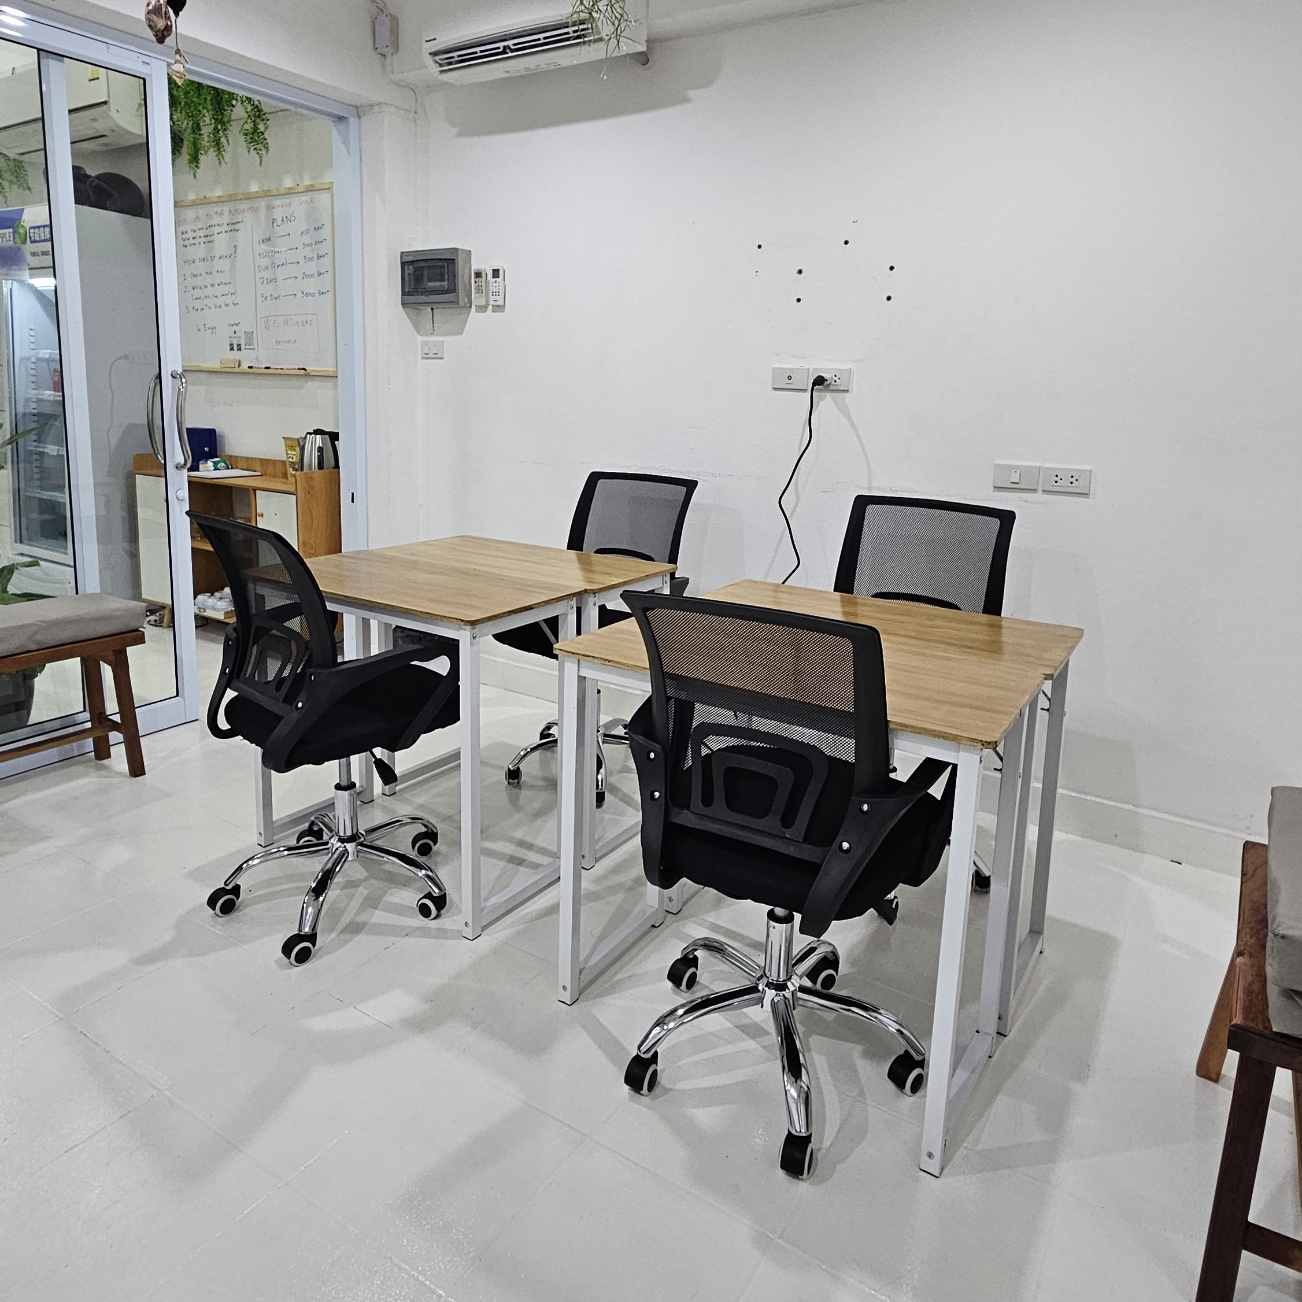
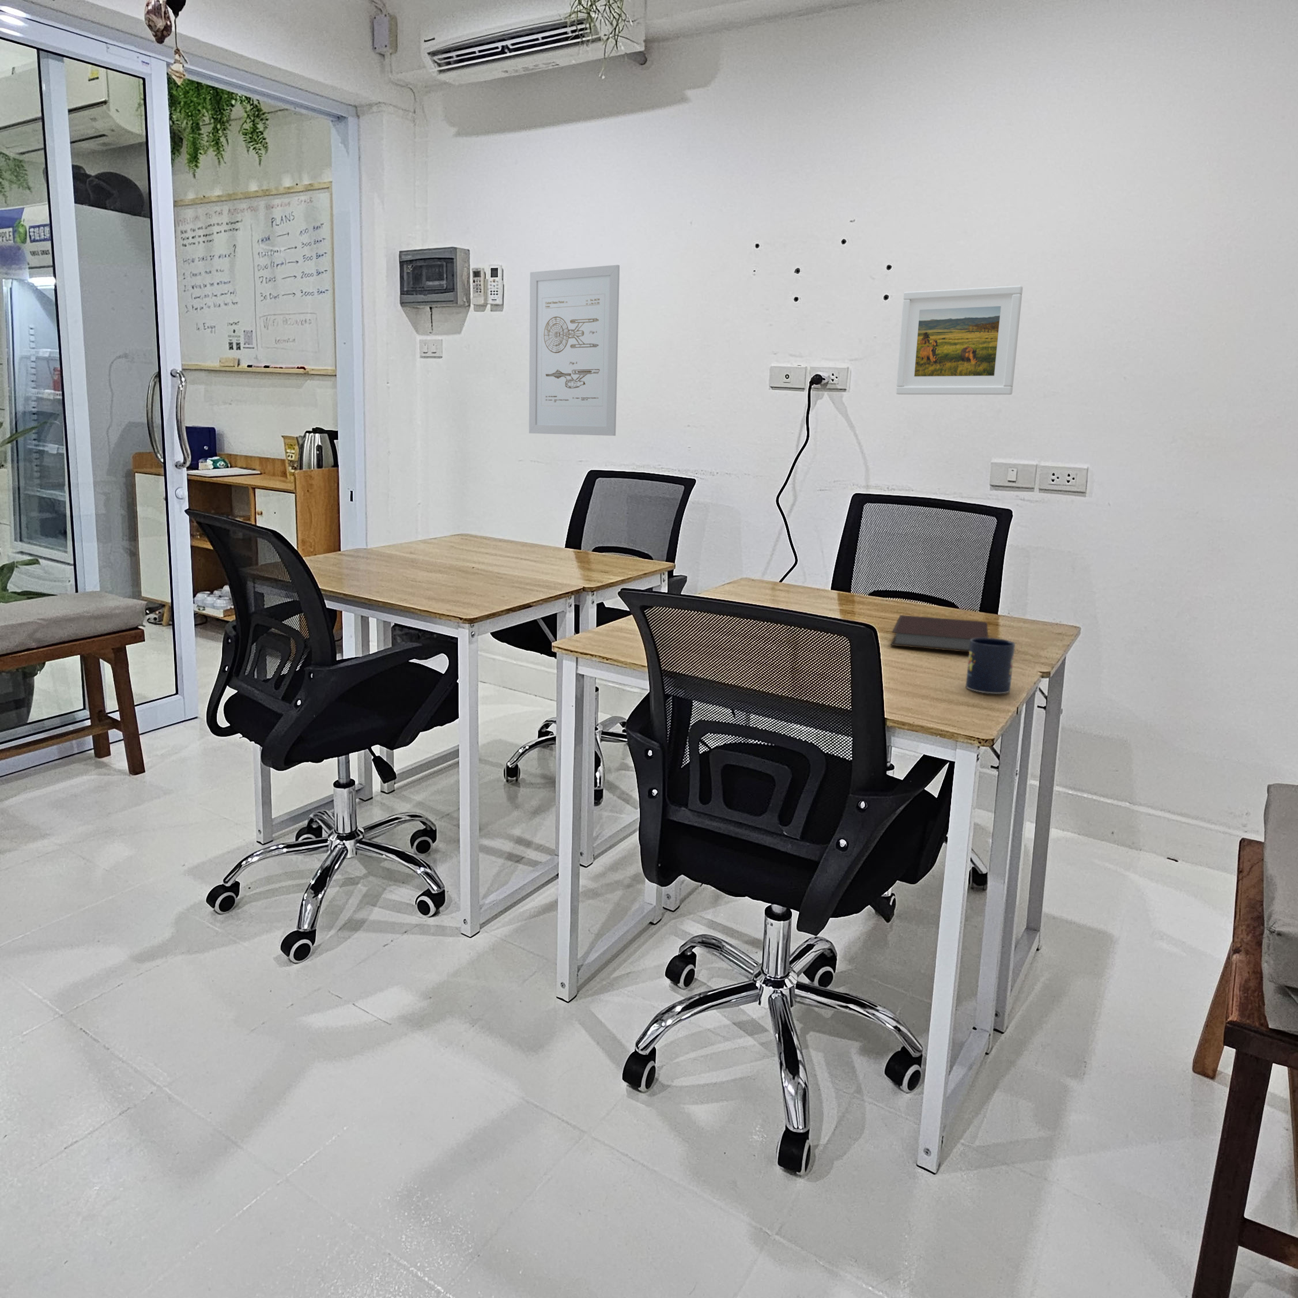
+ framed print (957, 342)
+ notebook (940, 632)
+ wall art (572, 353)
+ mug (989, 663)
